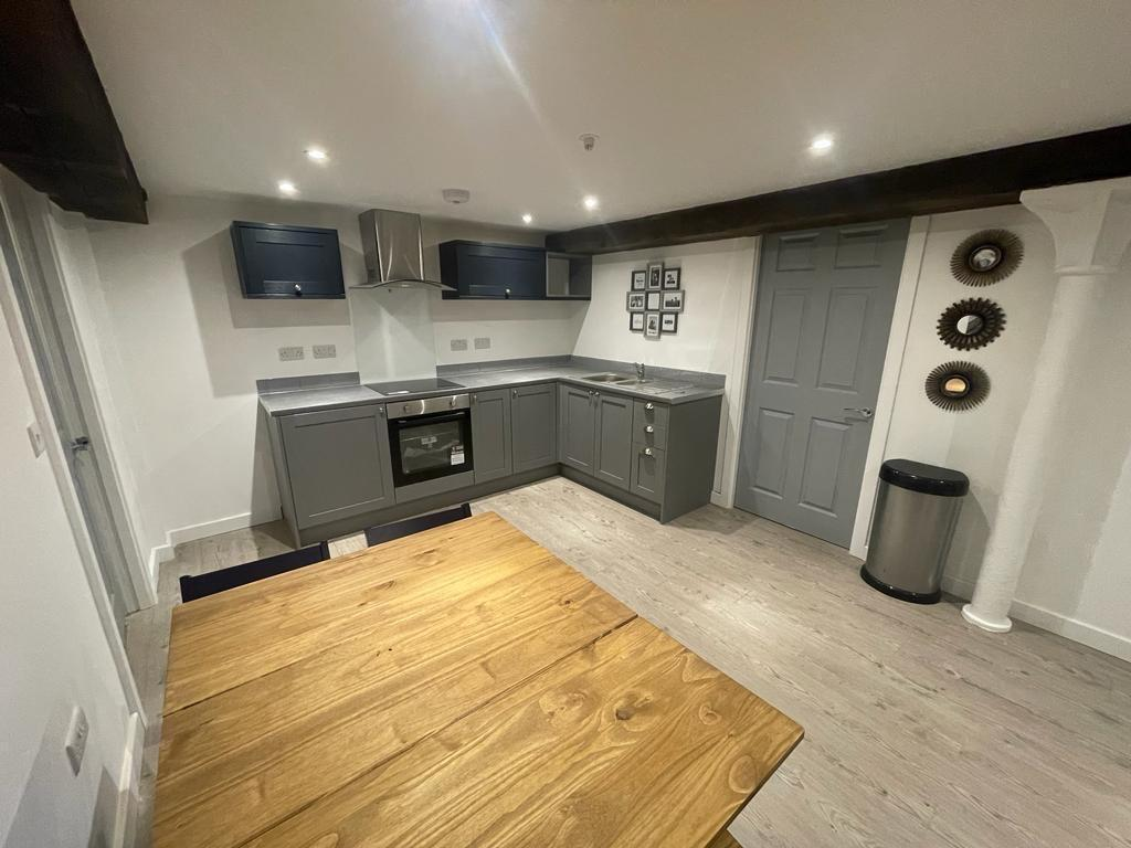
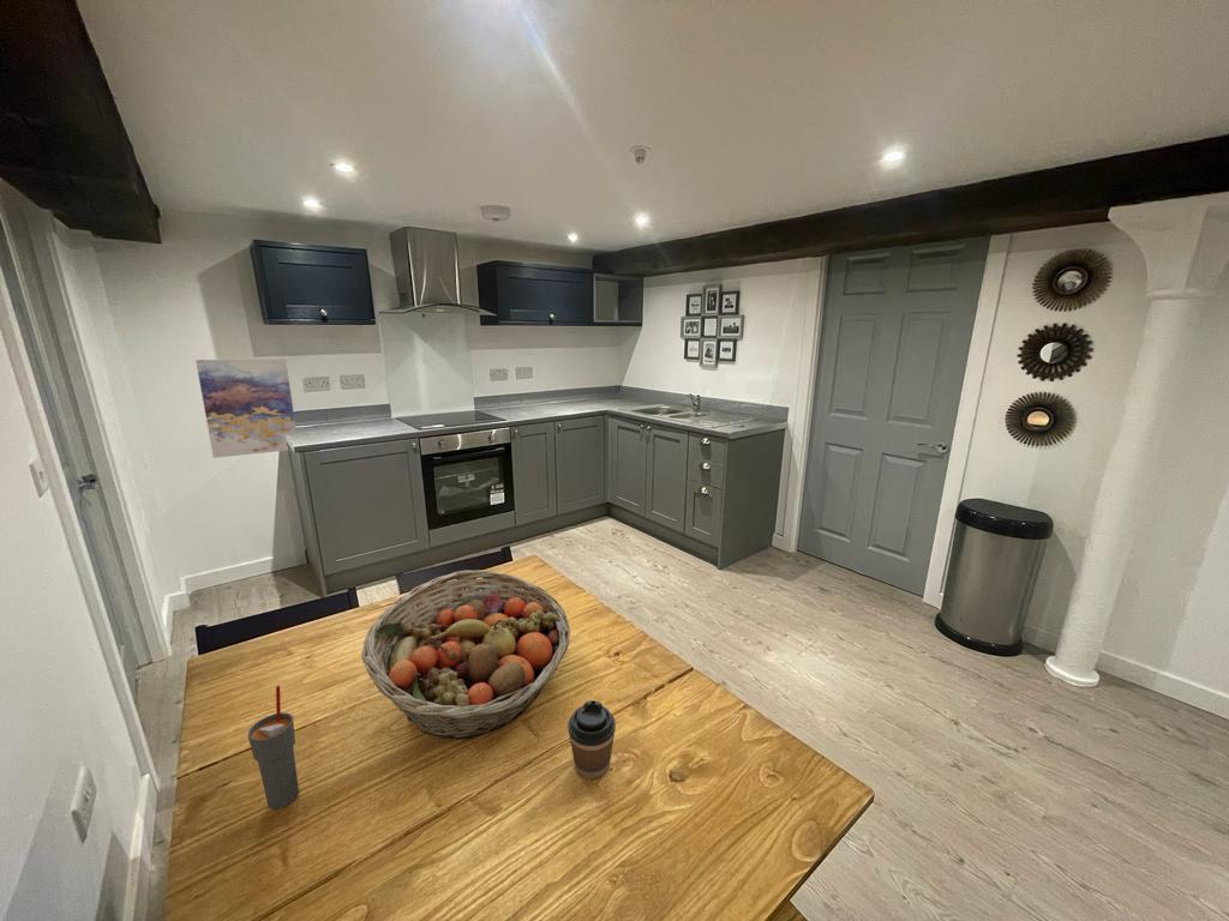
+ wall art (250, 407)
+ coffee cup (592, 738)
+ cup (276, 750)
+ fruit basket (476, 644)
